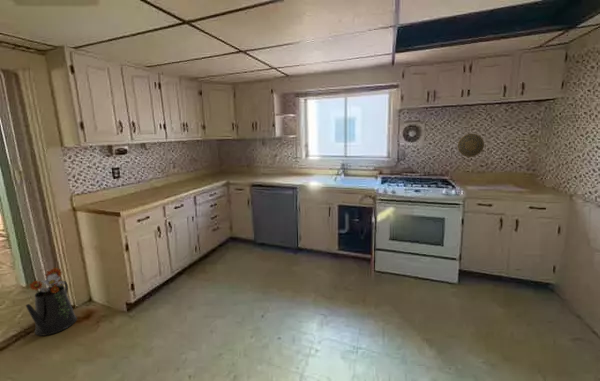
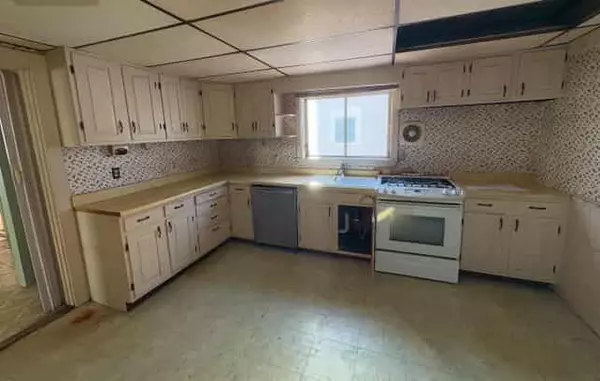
- watering can (51, 300)
- decorative plate (470, 145)
